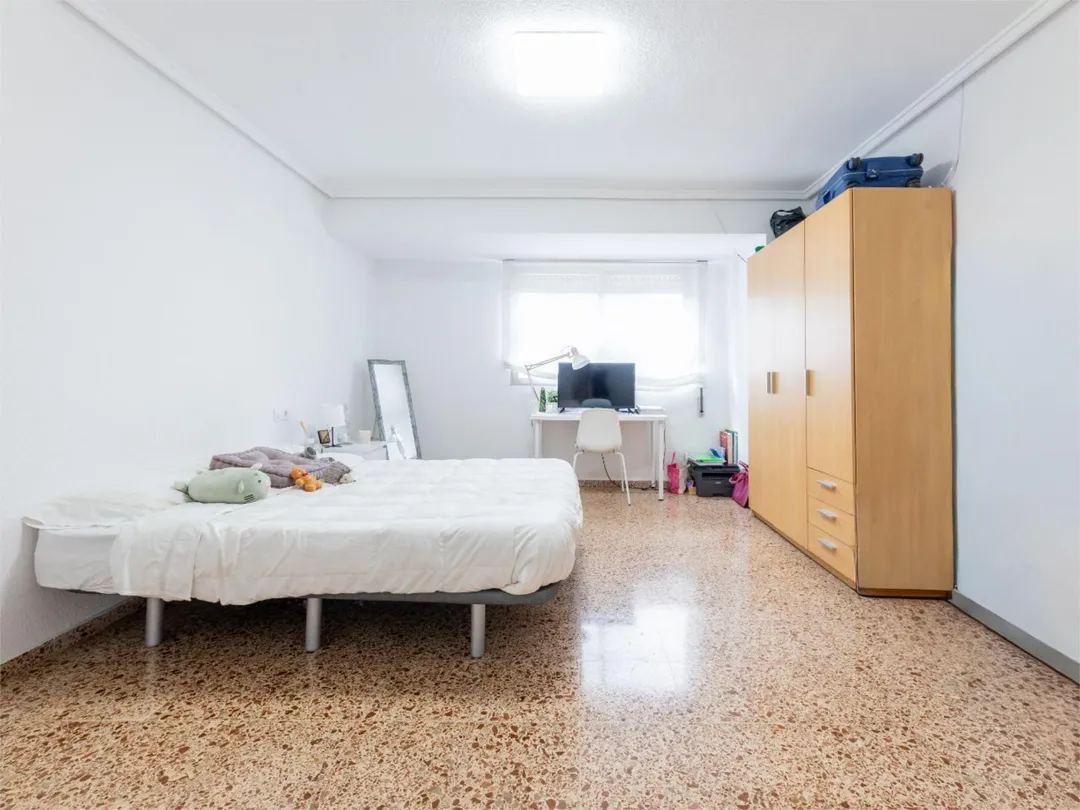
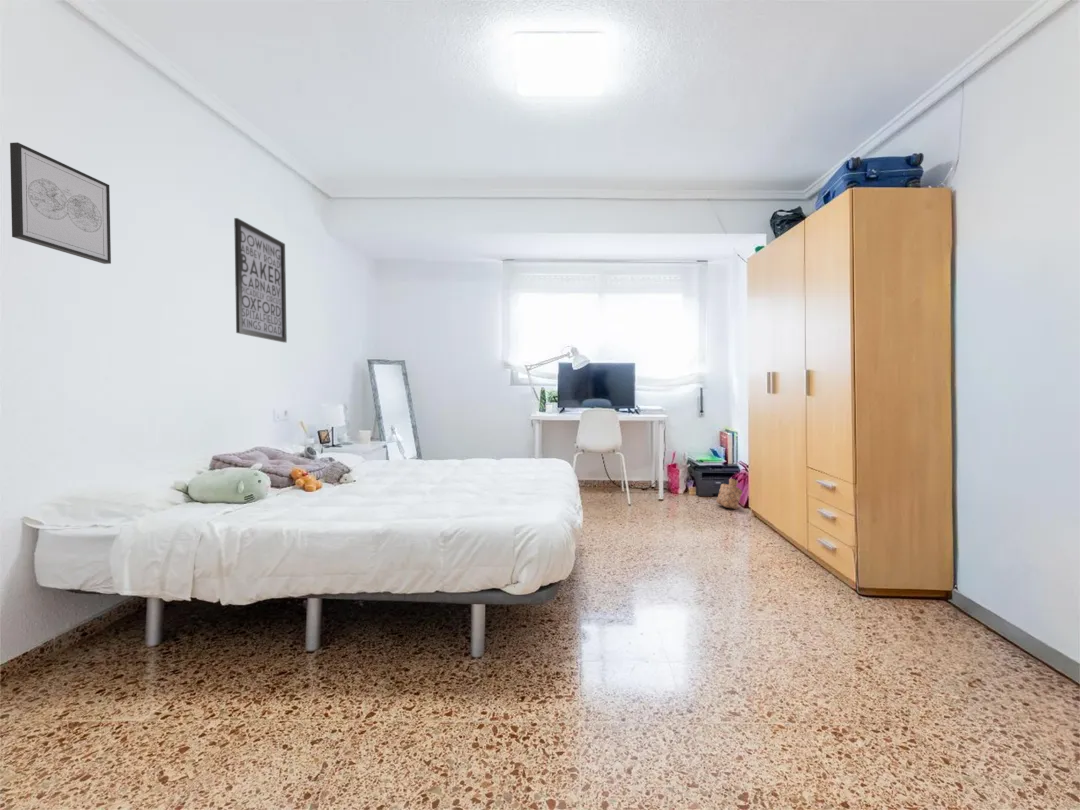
+ wall art (65, 208)
+ basket (728, 493)
+ wall art (262, 285)
